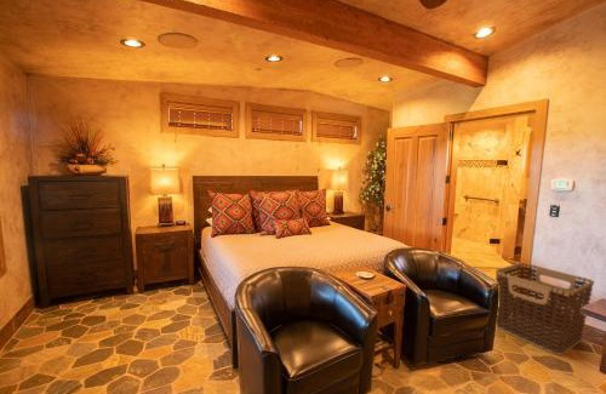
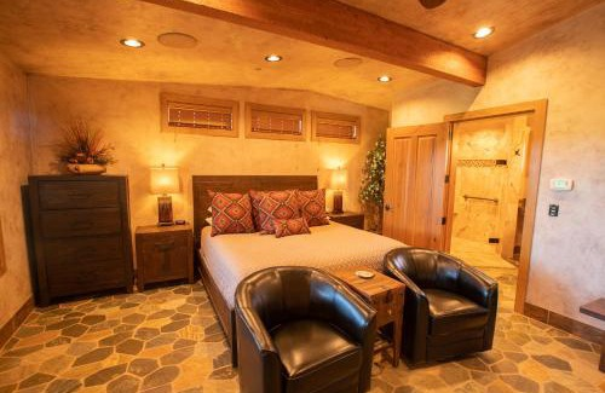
- clothes hamper (539, 304)
